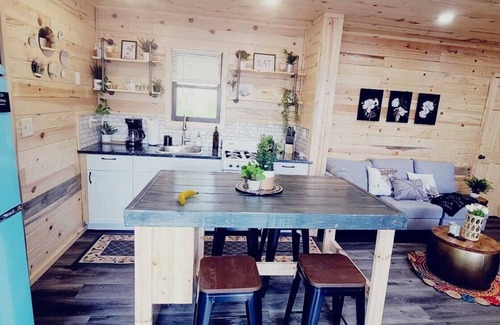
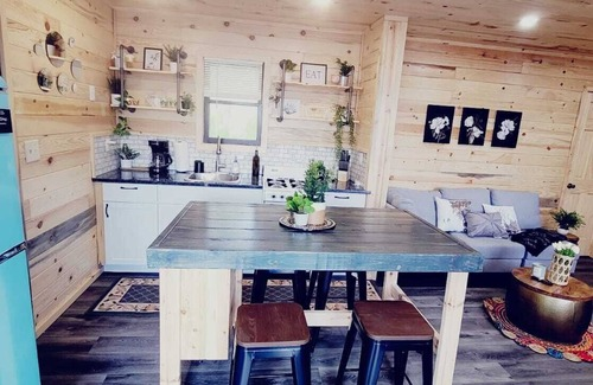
- banana (188, 196)
